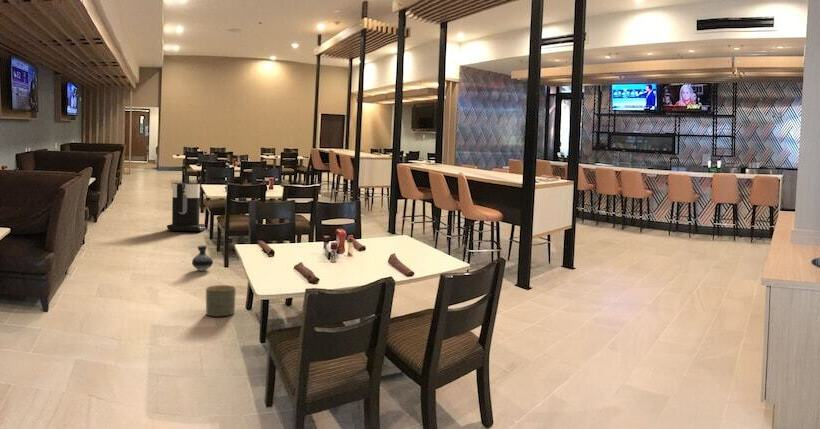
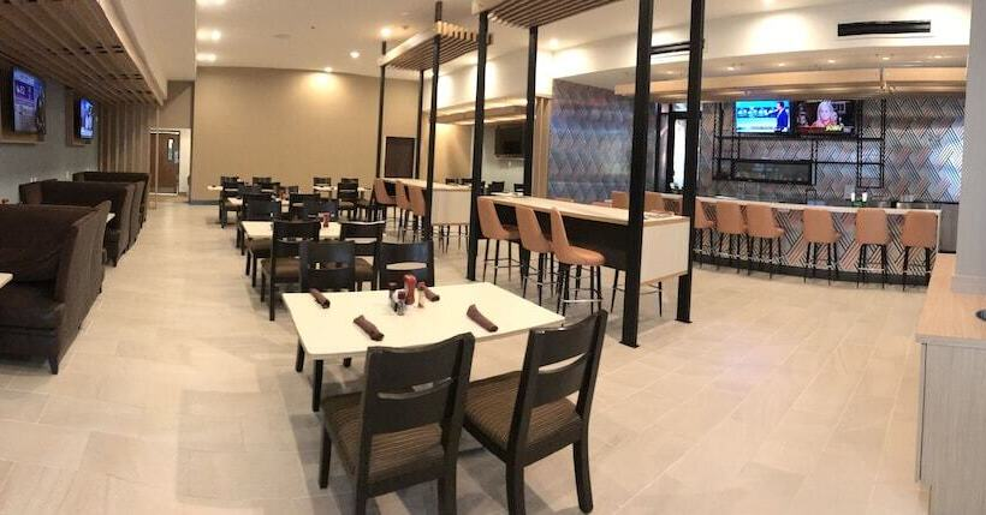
- ceramic jug (202, 258)
- trash can (186, 206)
- planter (220, 300)
